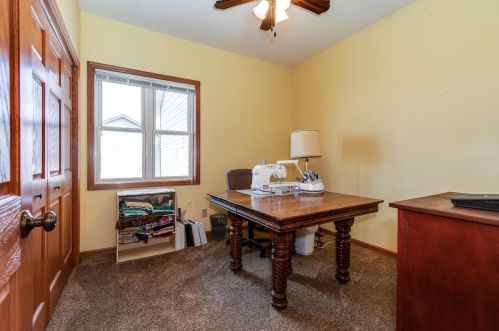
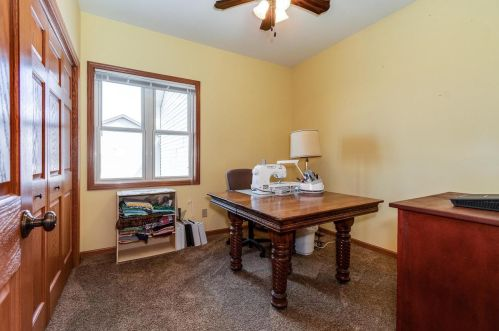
- wastebasket (218, 226)
